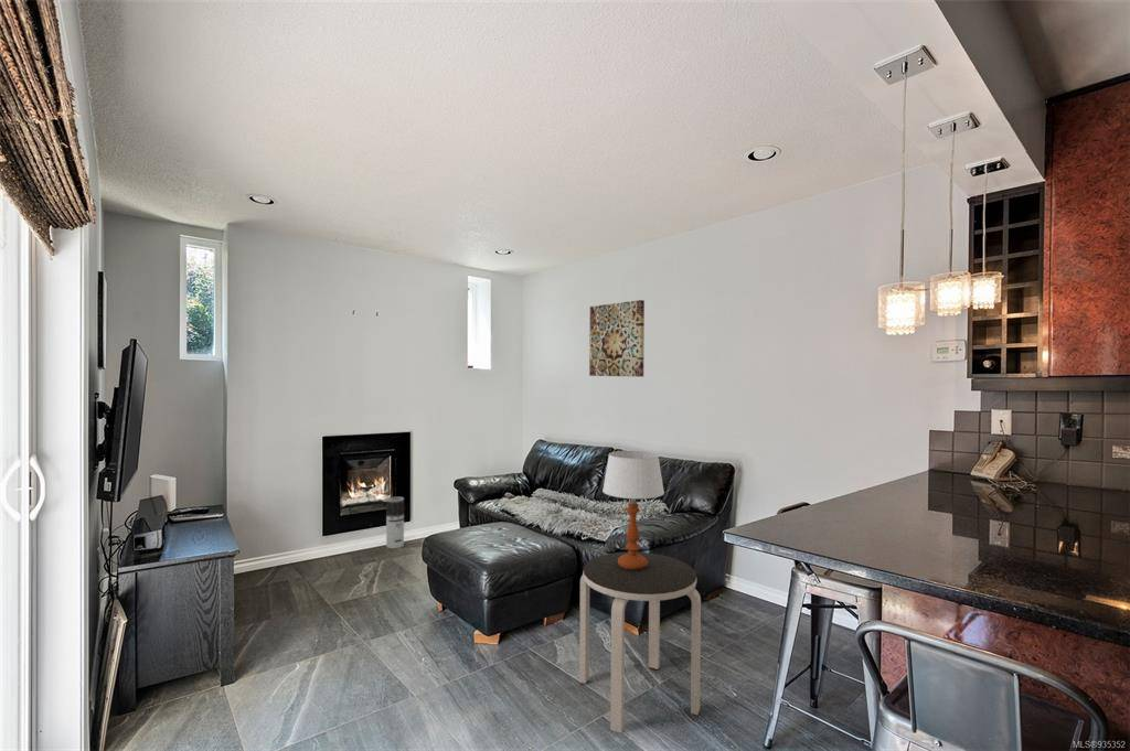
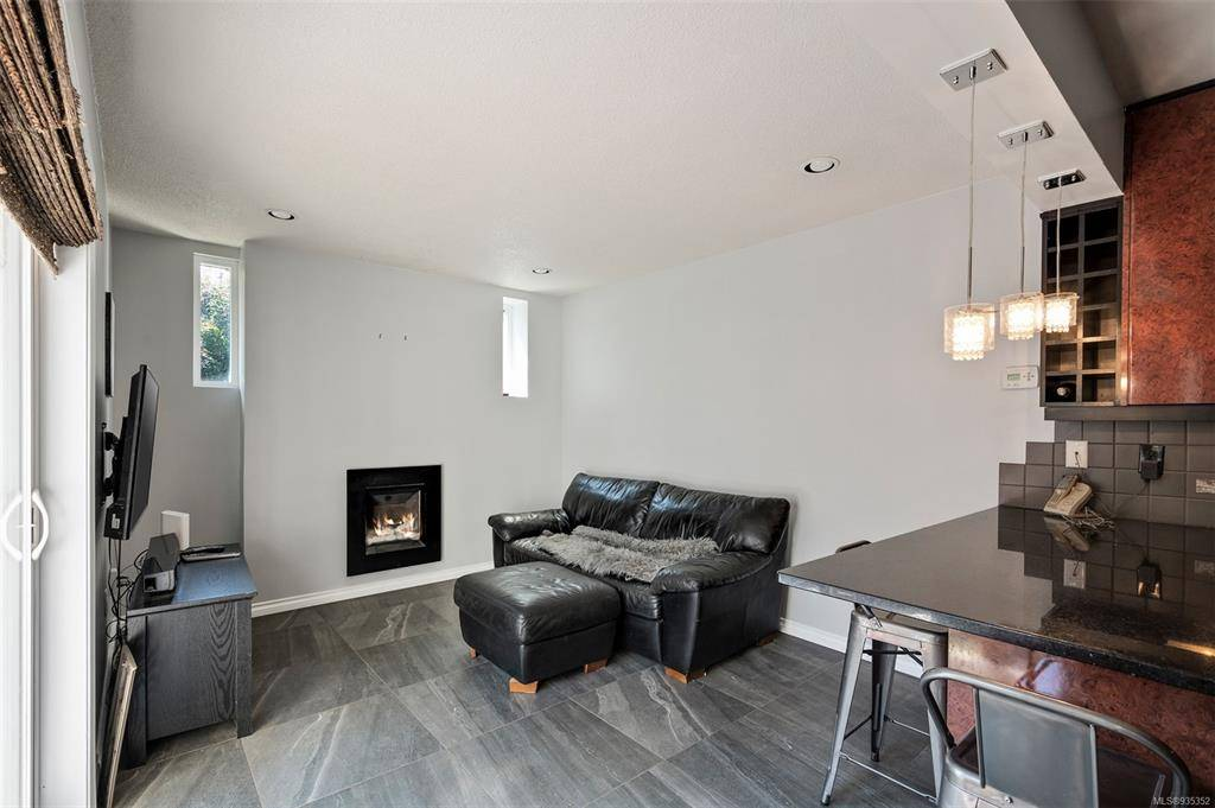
- air purifier (395, 522)
- wall art (615, 340)
- side table (649, 632)
- table lamp (632, 509)
